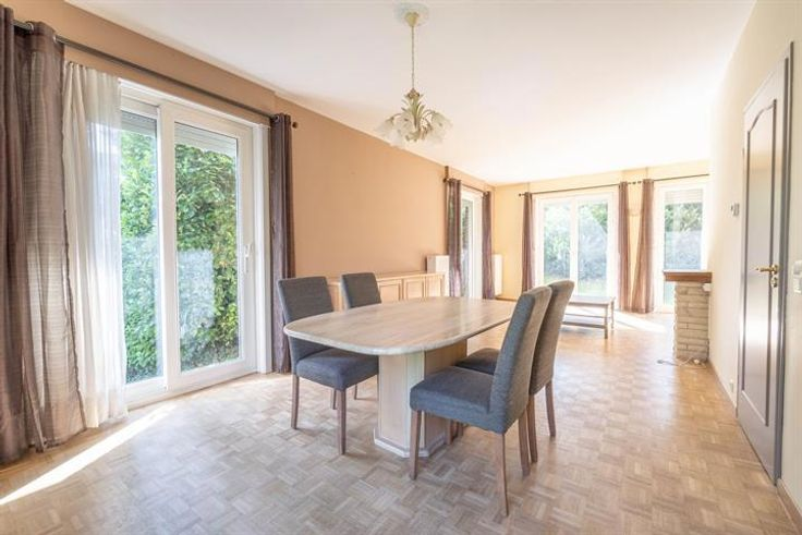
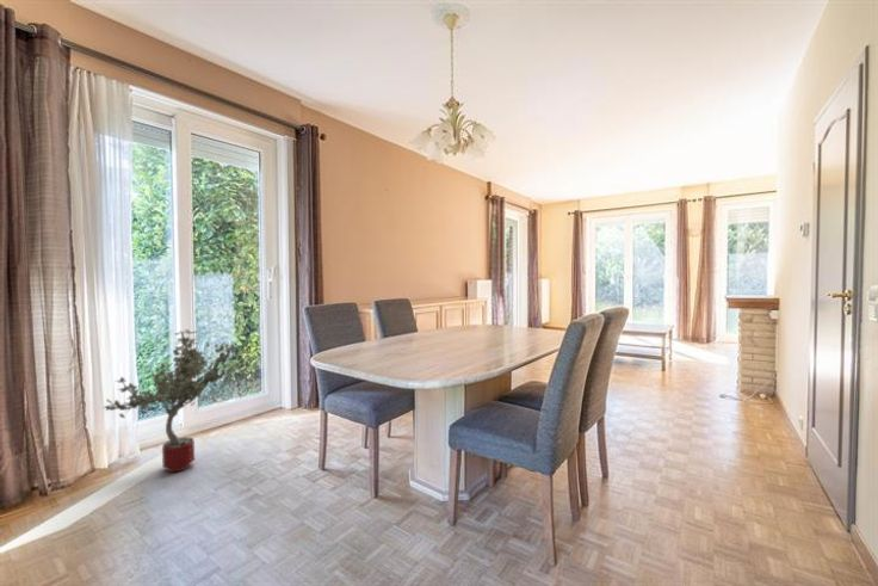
+ potted tree (173, 397)
